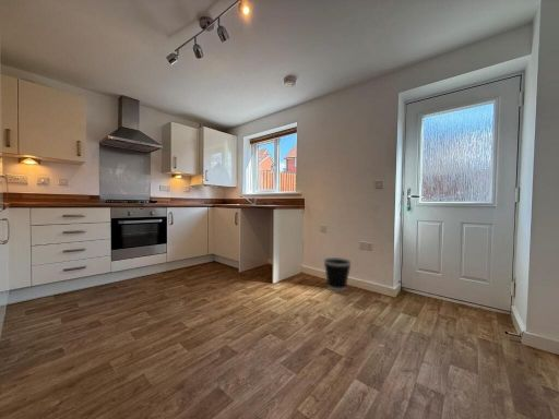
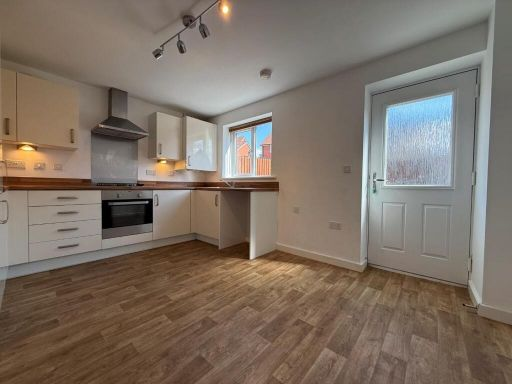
- wastebasket (336, 274)
